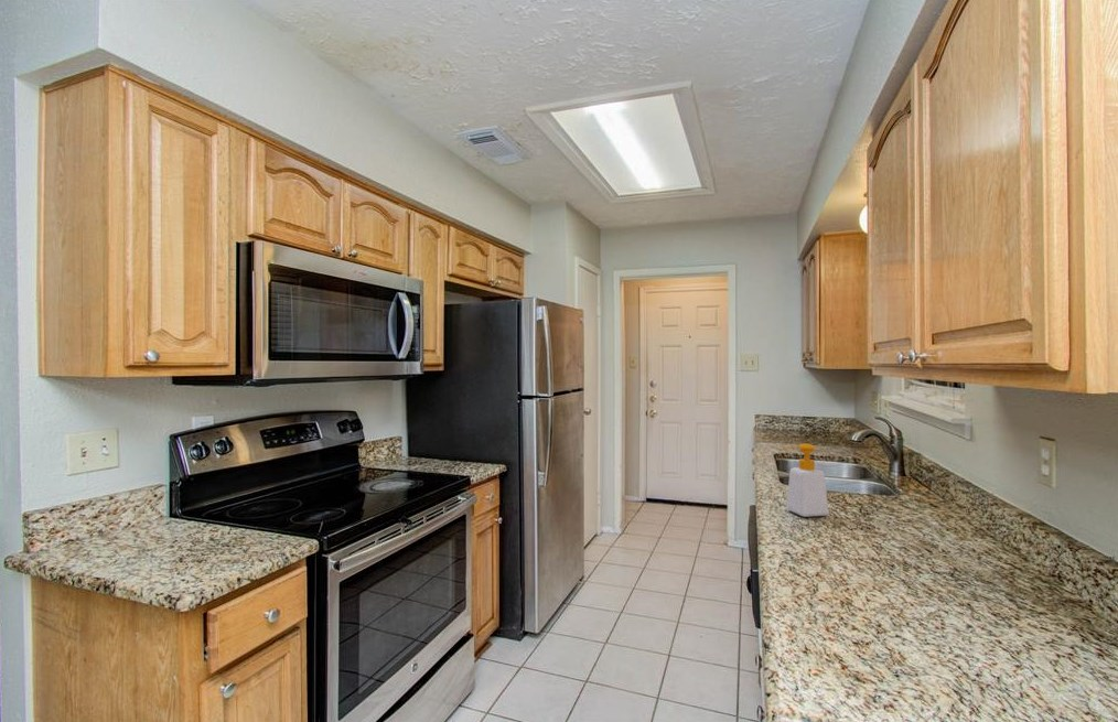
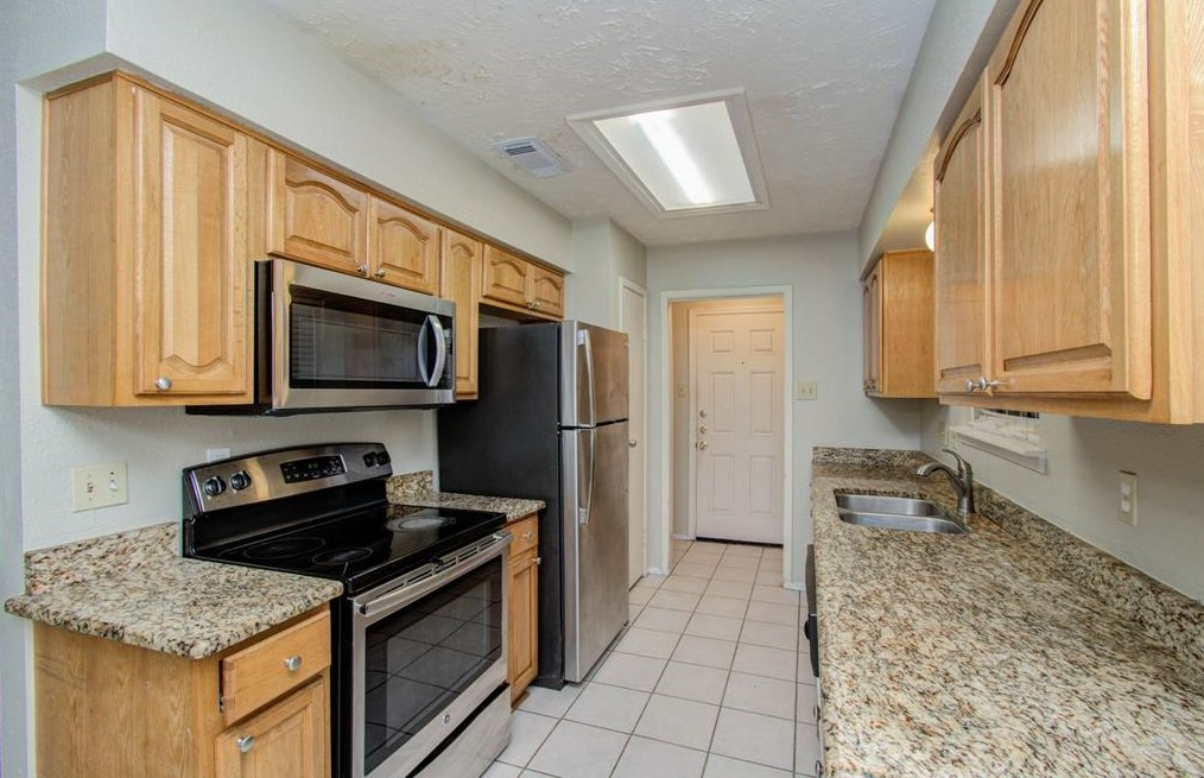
- soap bottle (800, 478)
